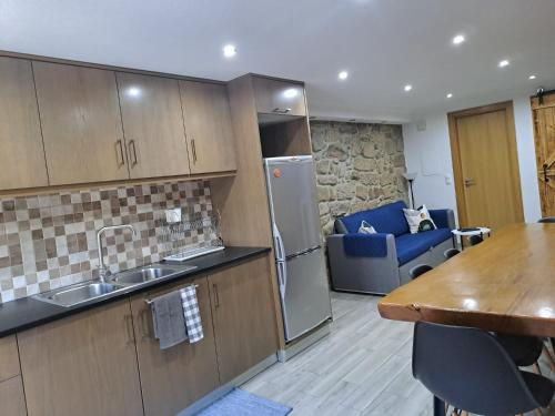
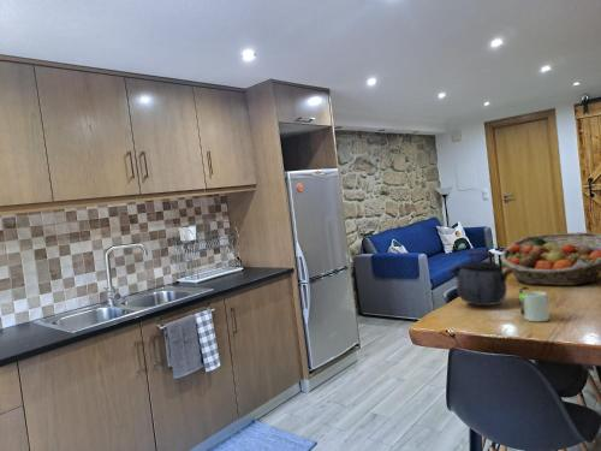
+ fruit basket (554, 257)
+ kettle (481, 278)
+ mug (535, 302)
